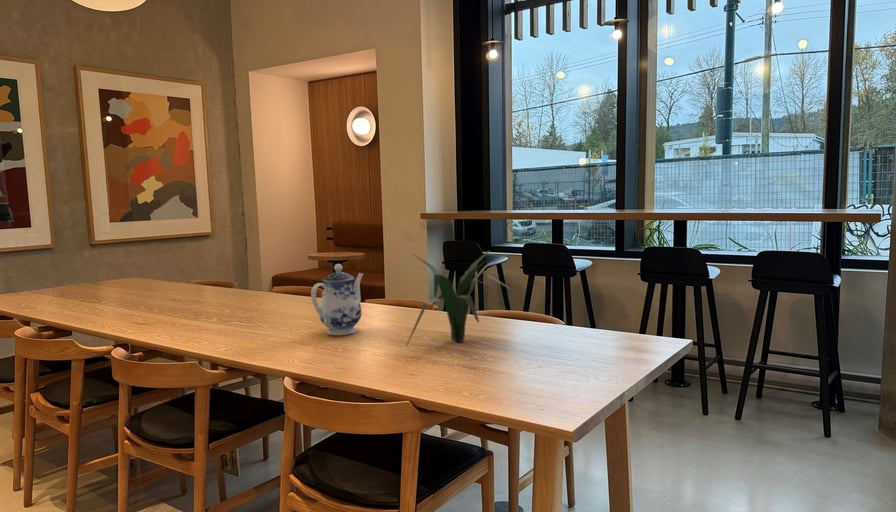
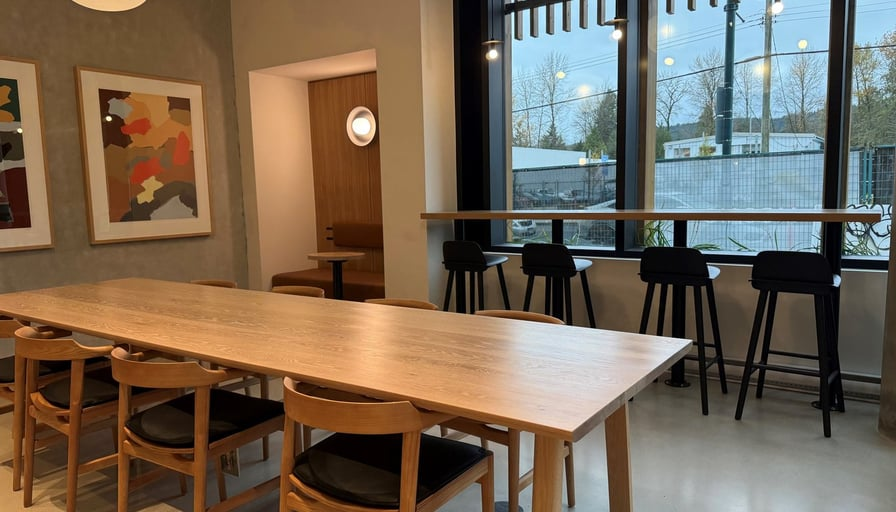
- plant (458, 298)
- teapot (339, 298)
